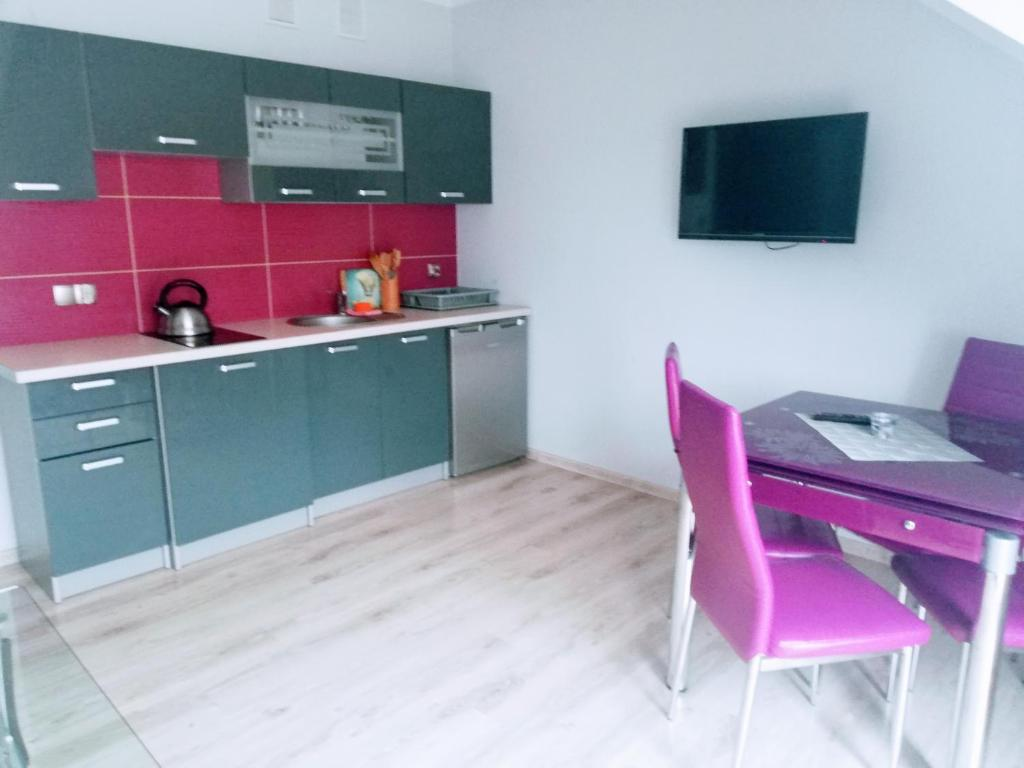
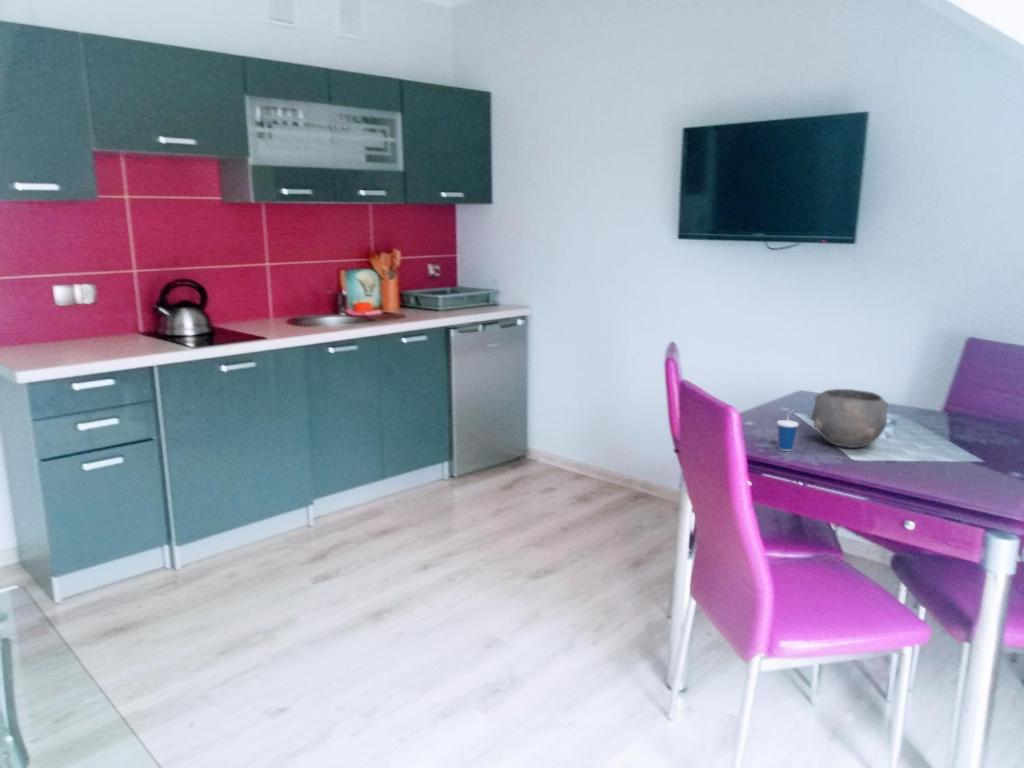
+ bowl (849, 418)
+ cup (787, 428)
